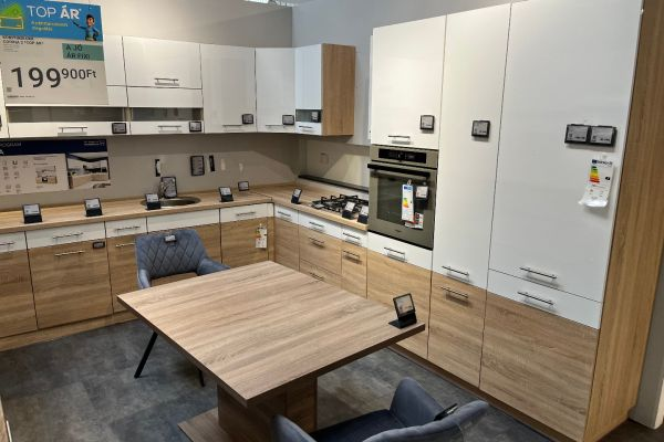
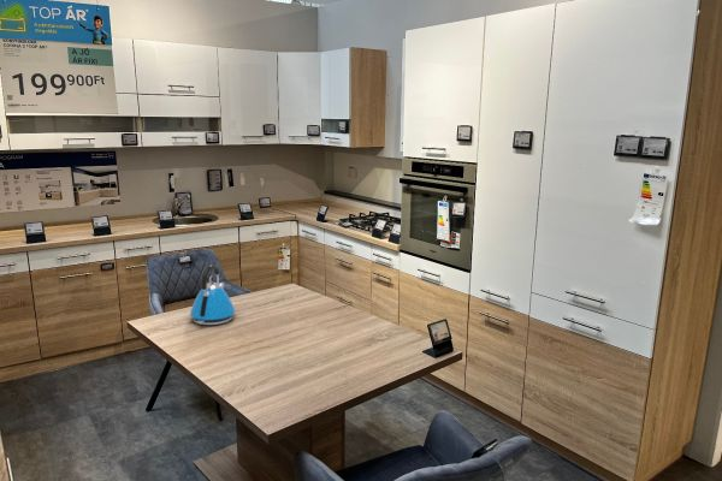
+ kettle (211, 292)
